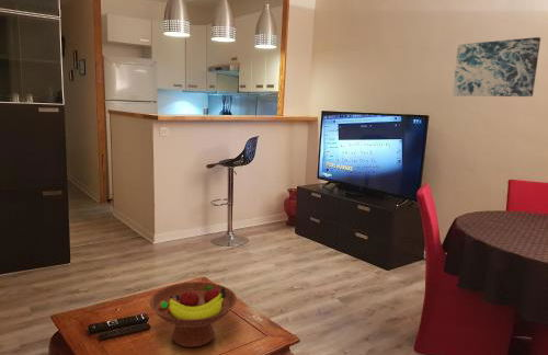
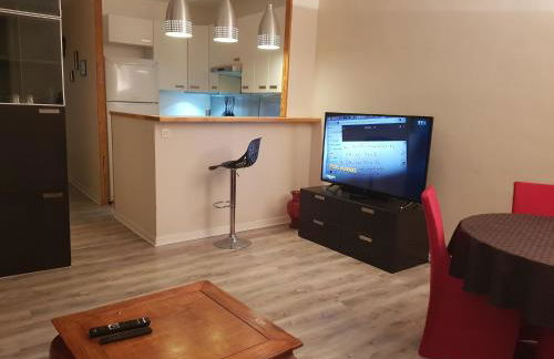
- fruit bowl (193, 310)
- wall art (493, 69)
